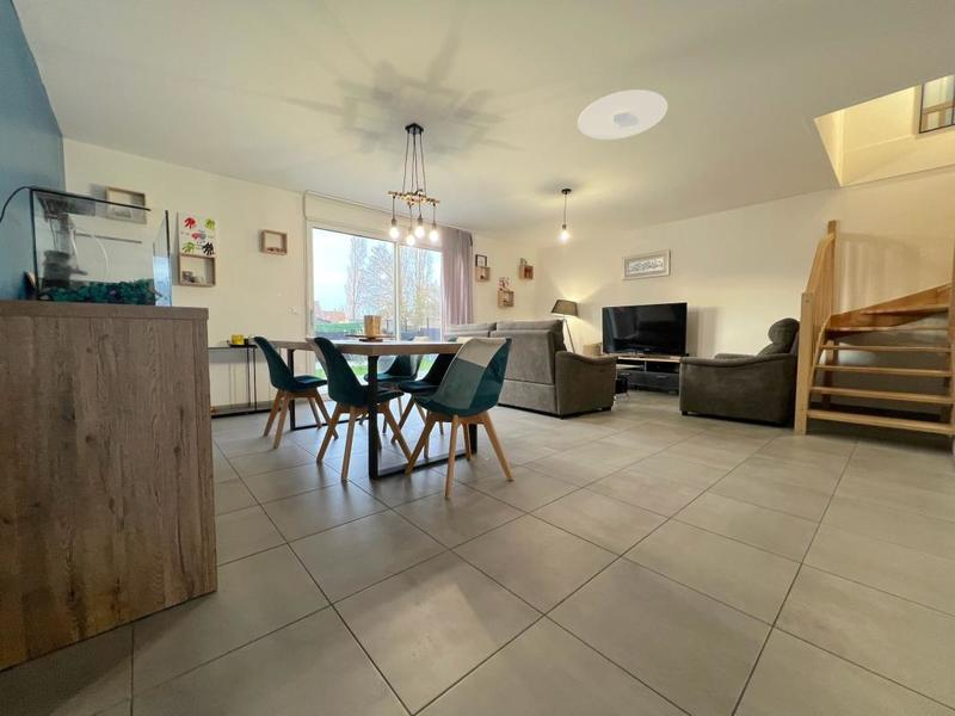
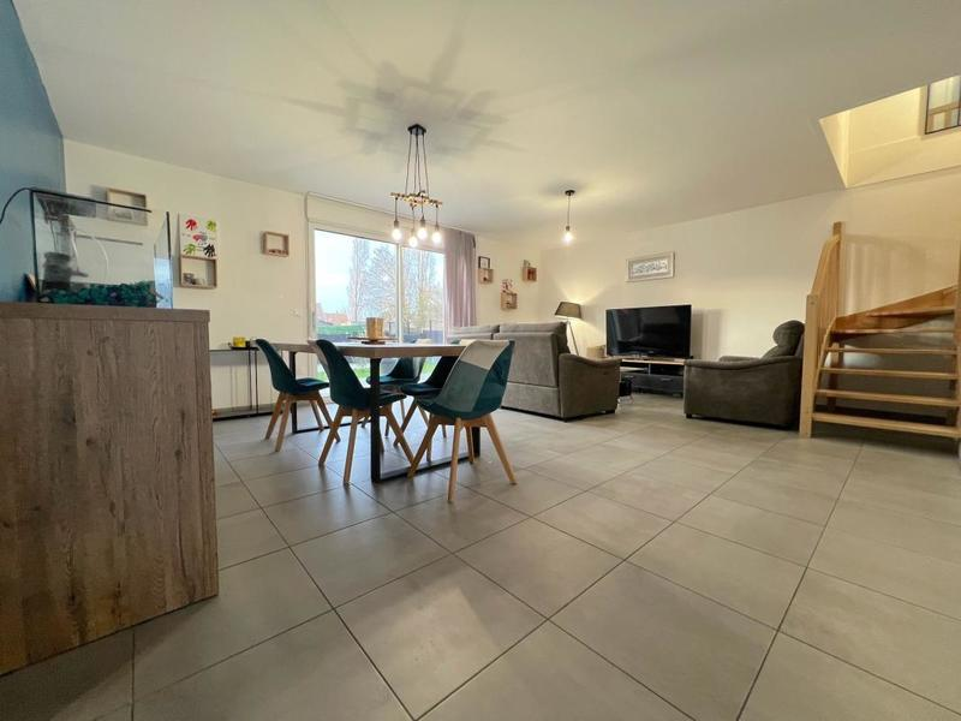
- ceiling light (621, 113)
